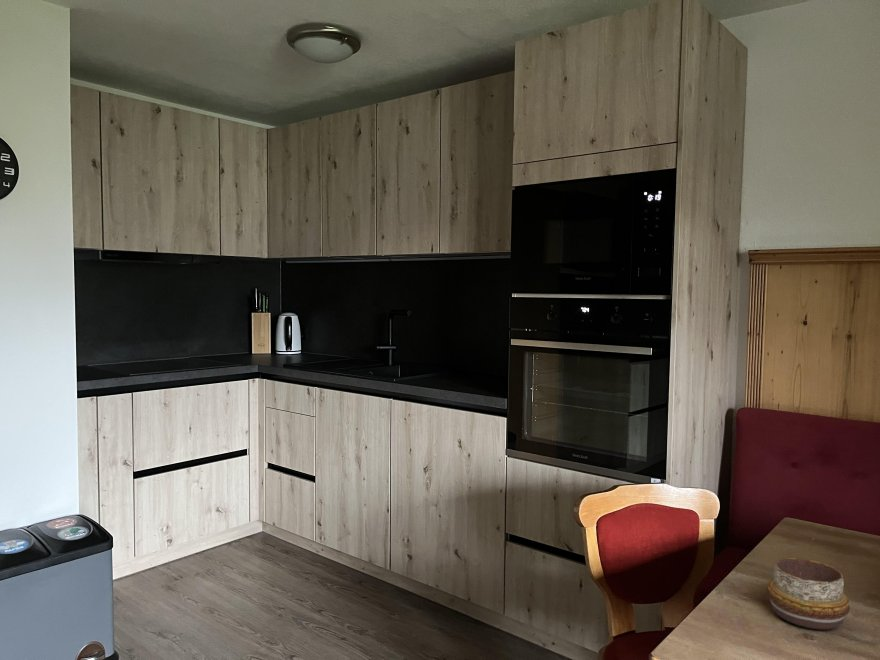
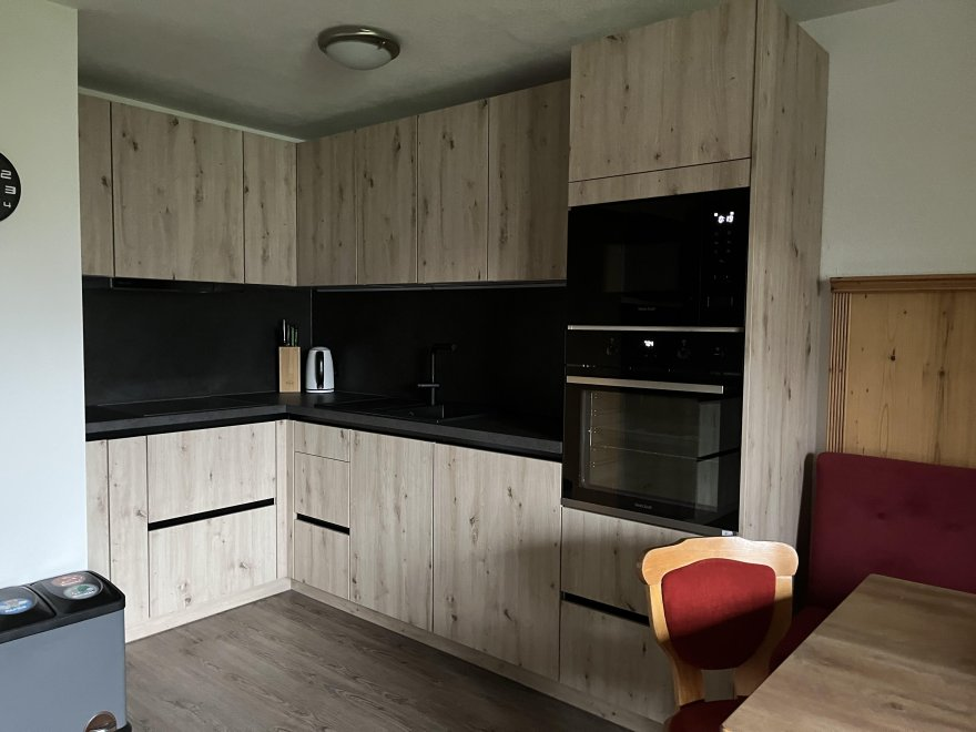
- decorative bowl (807, 593)
